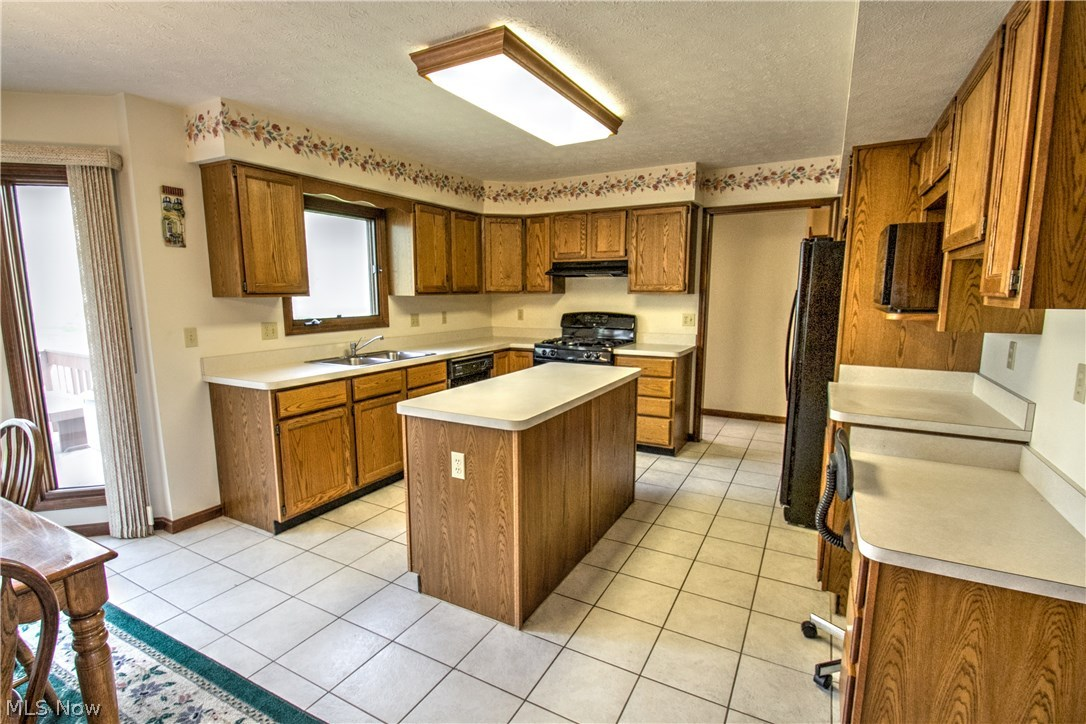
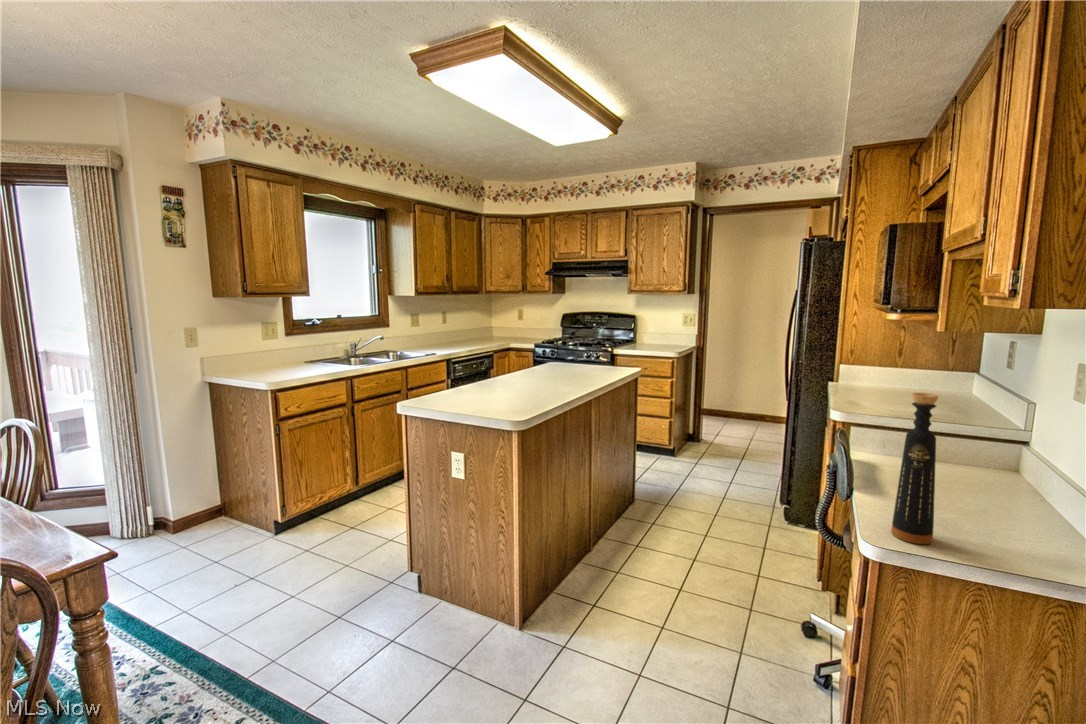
+ bottle (918, 467)
